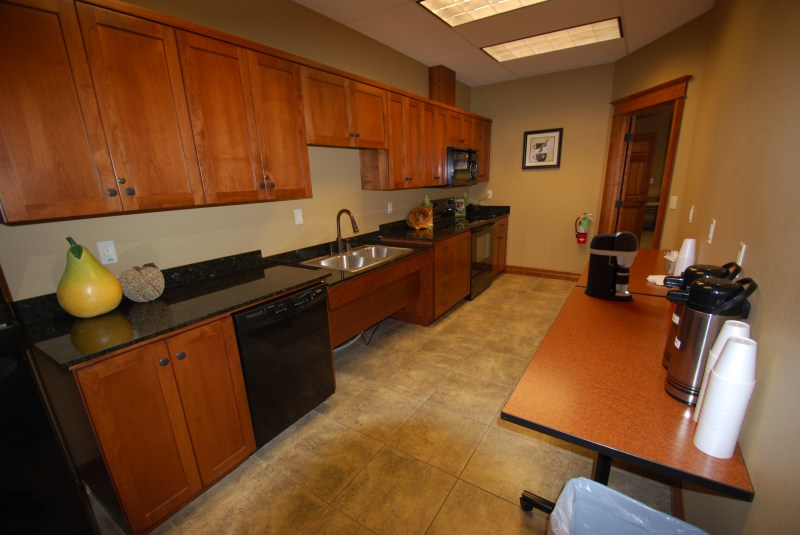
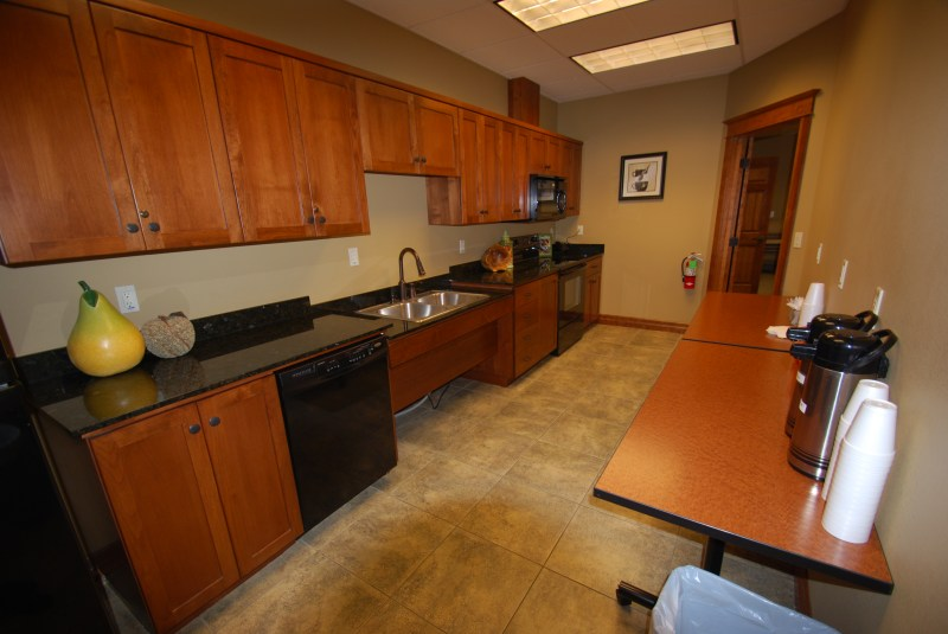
- coffee maker (611, 264)
